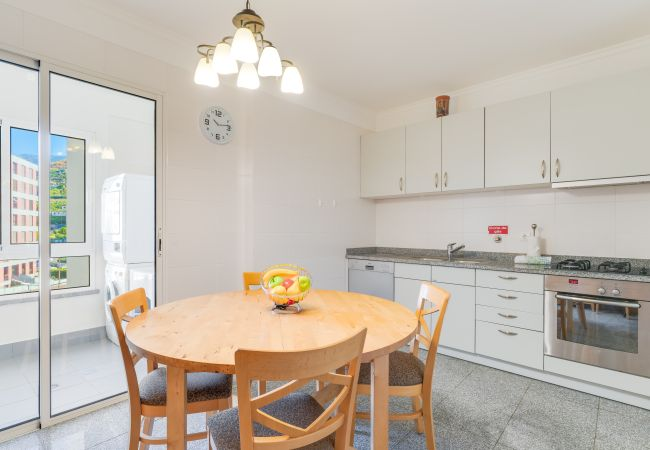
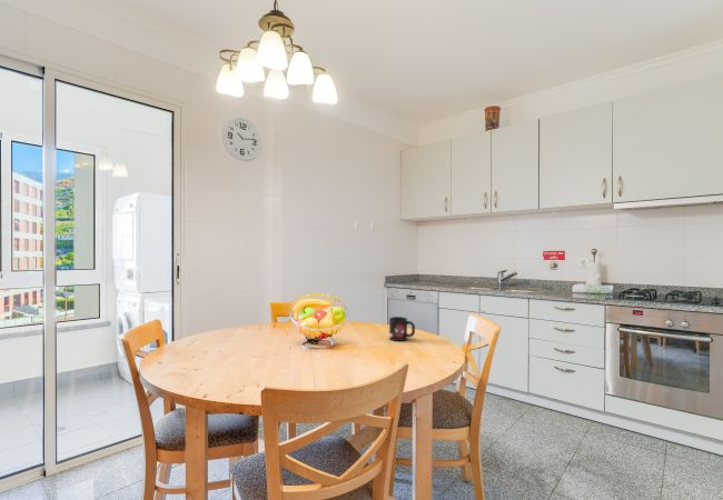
+ mug (402, 328)
